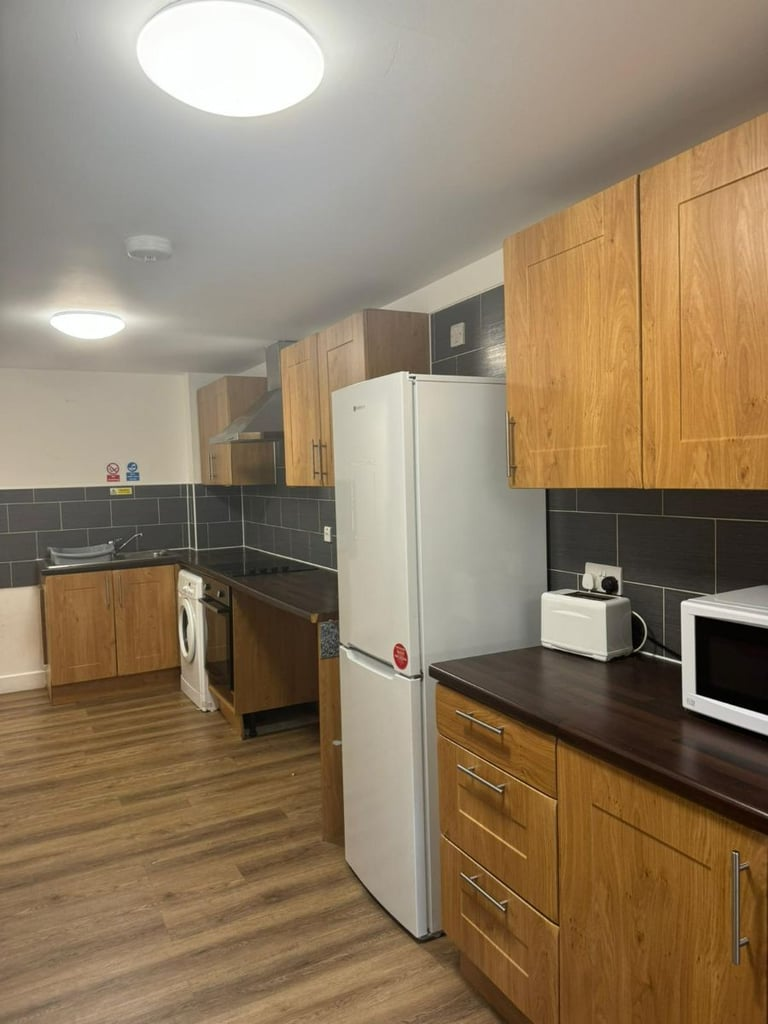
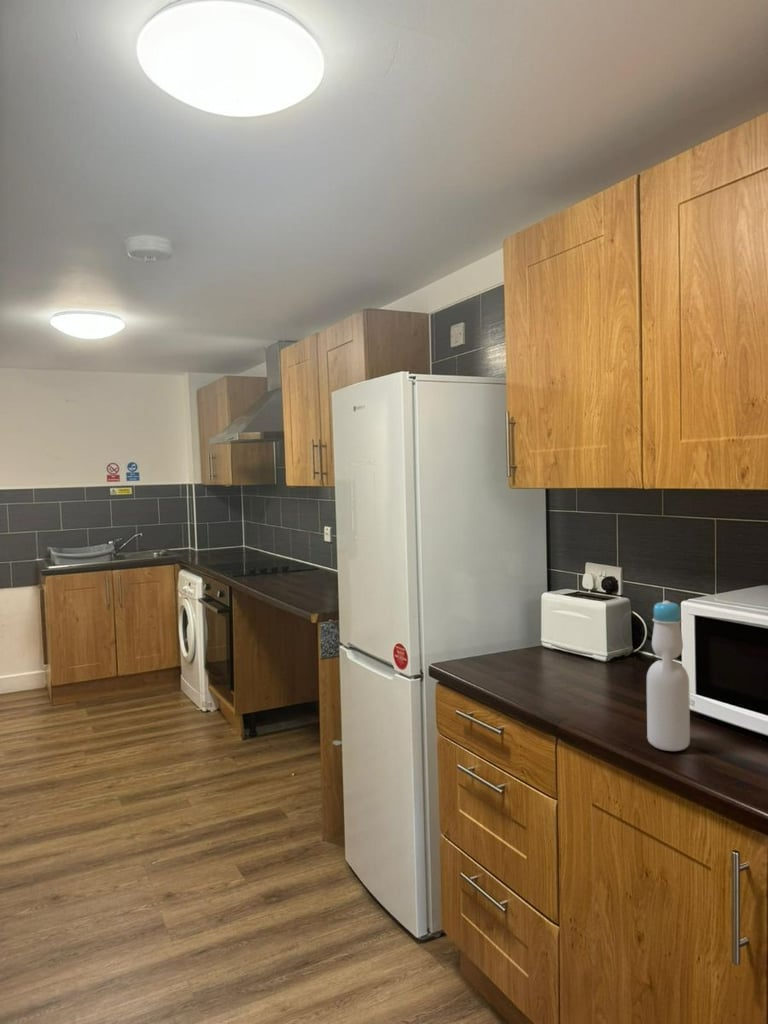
+ bottle (667, 673)
